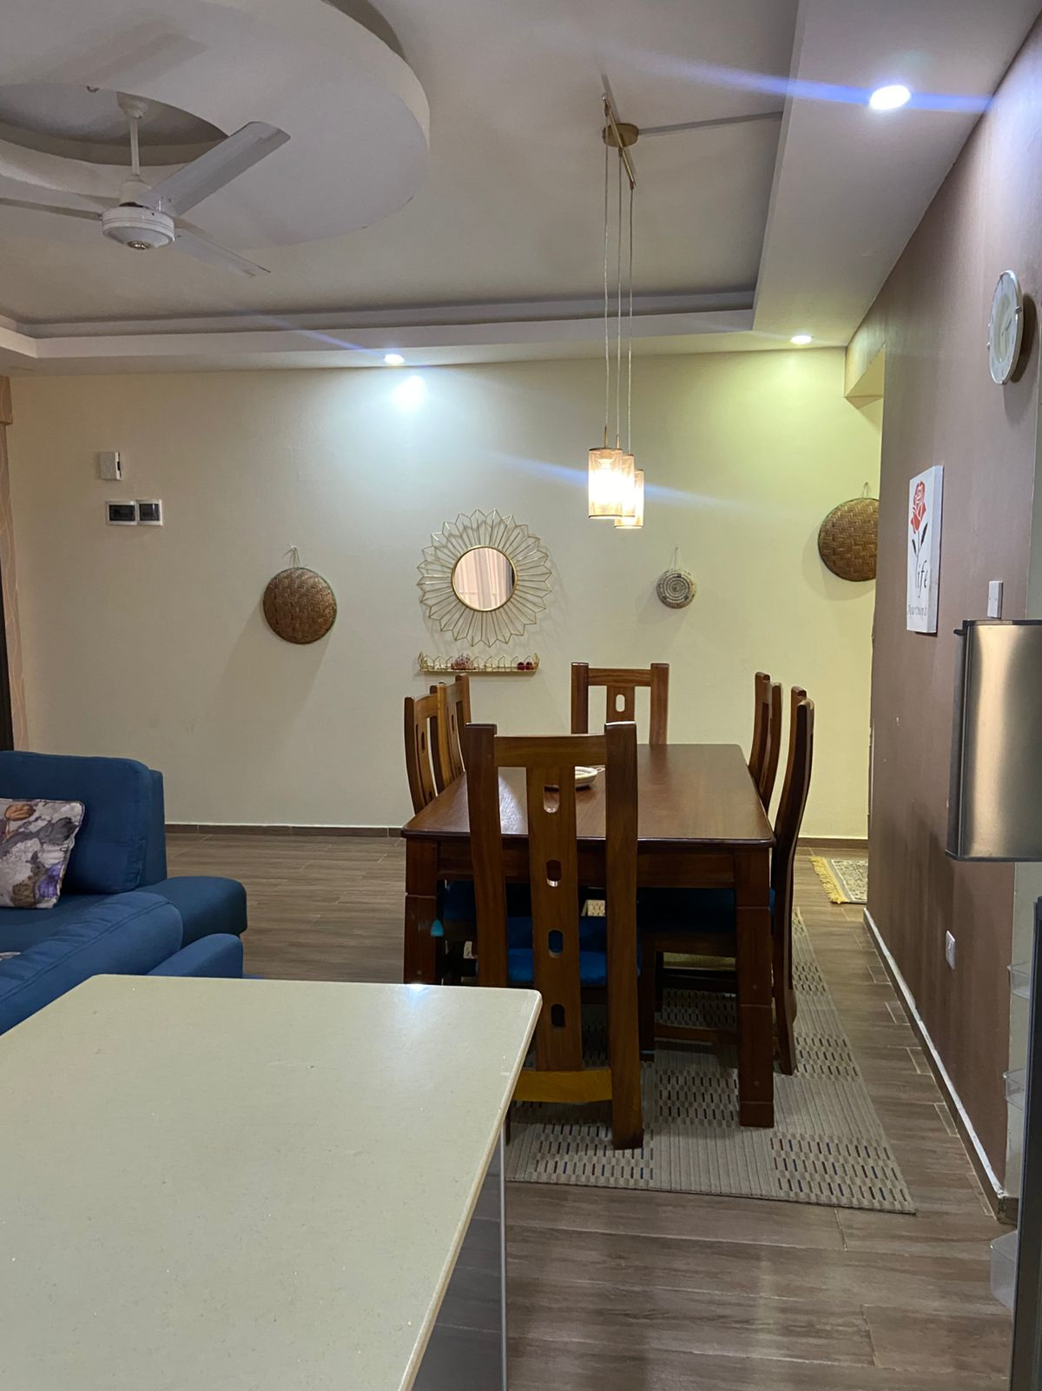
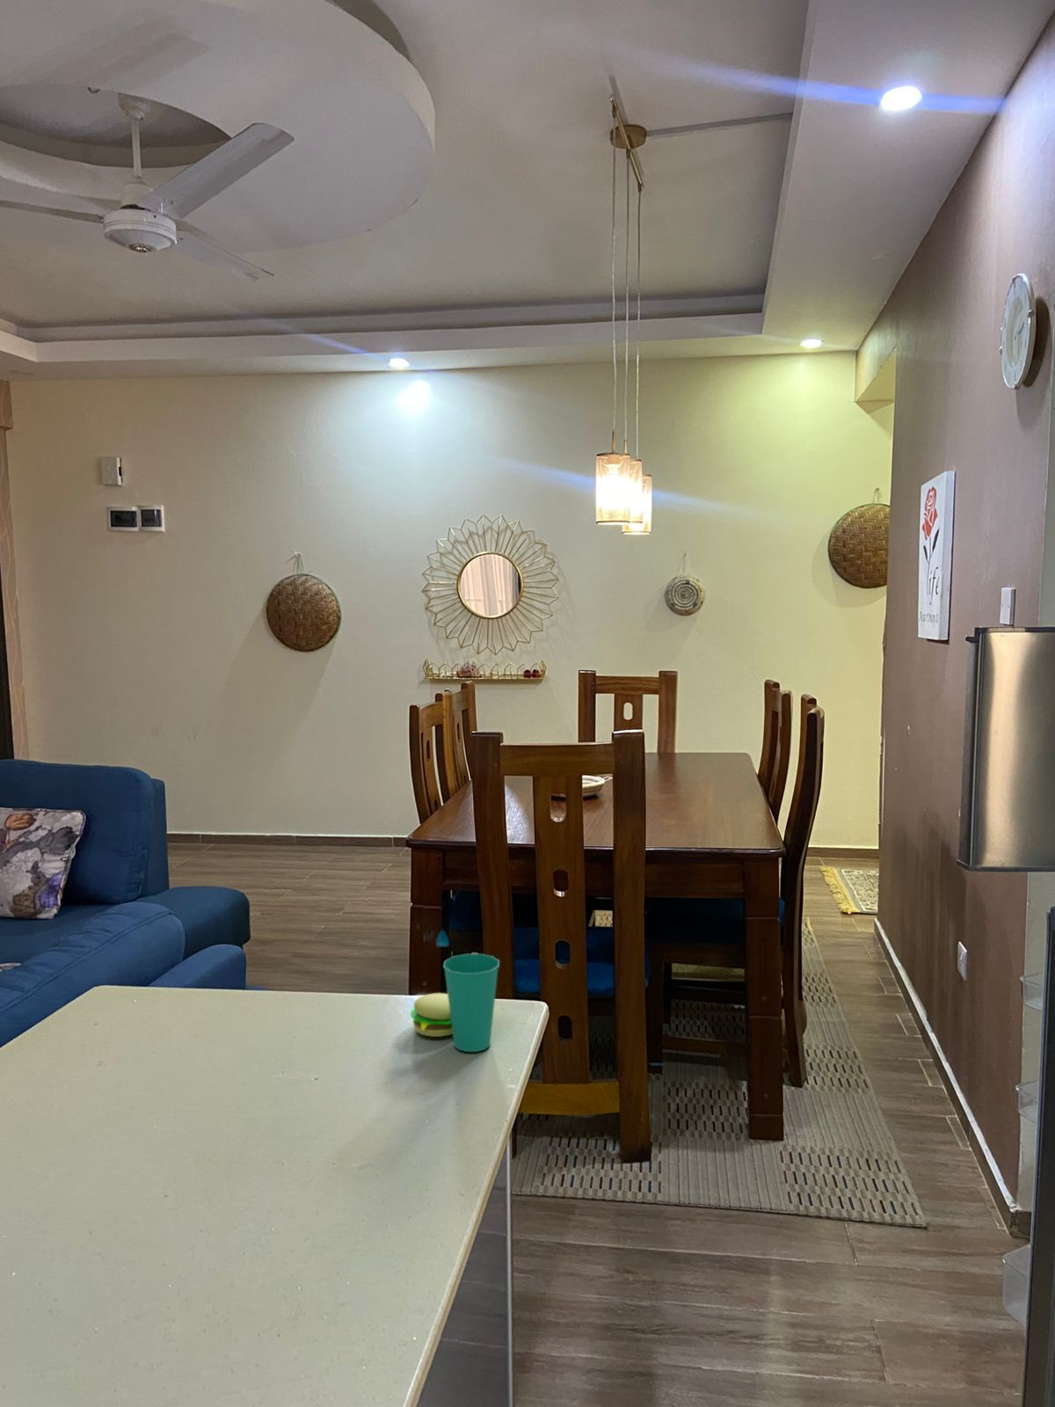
+ cup (453, 996)
